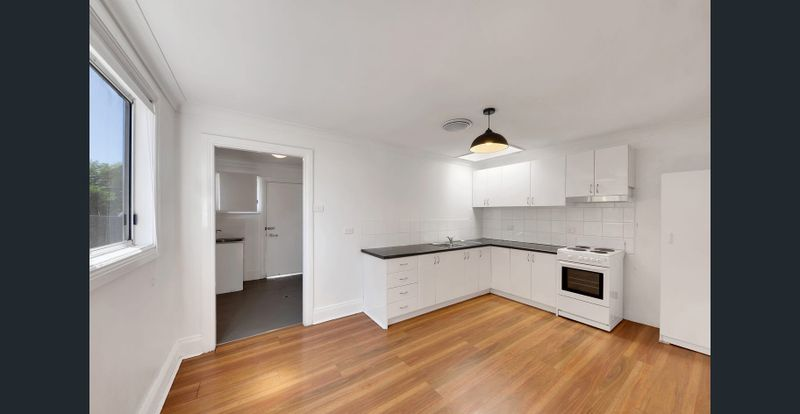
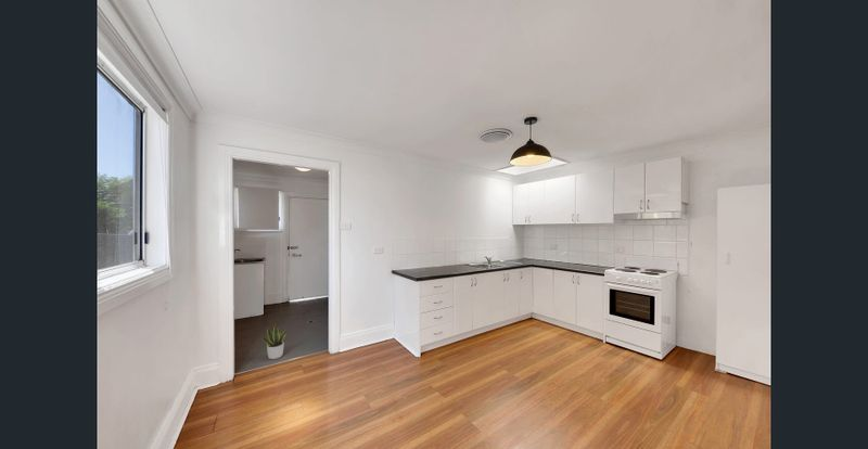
+ potted plant (276, 339)
